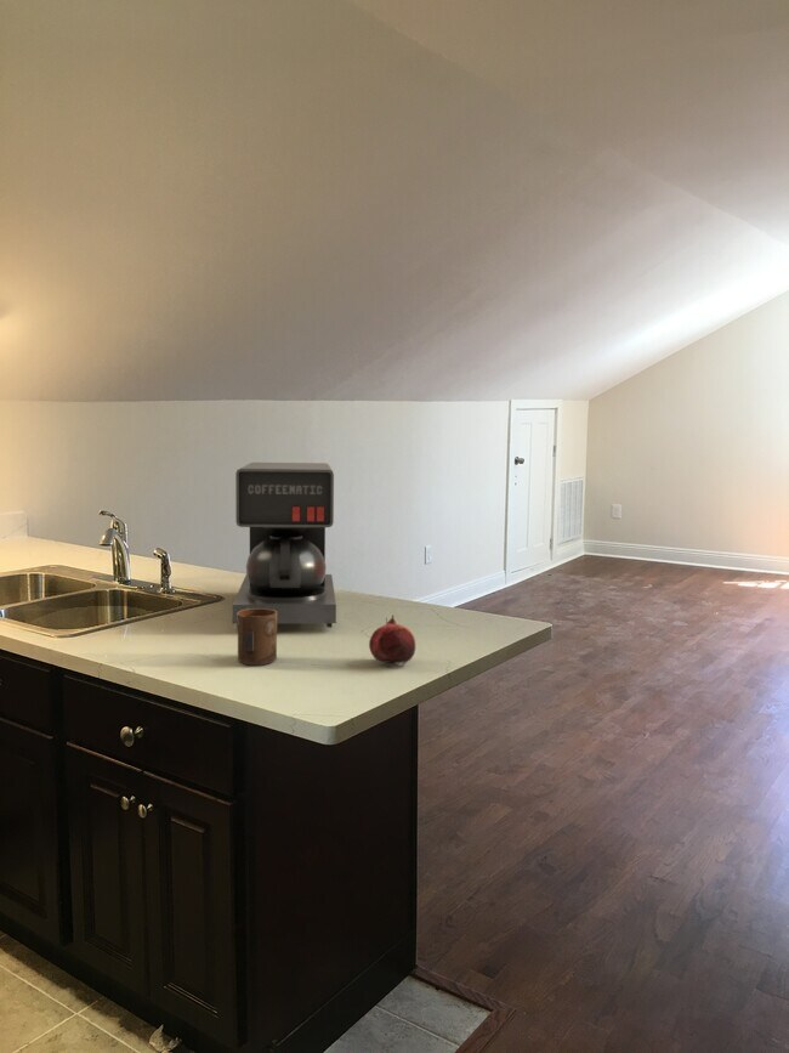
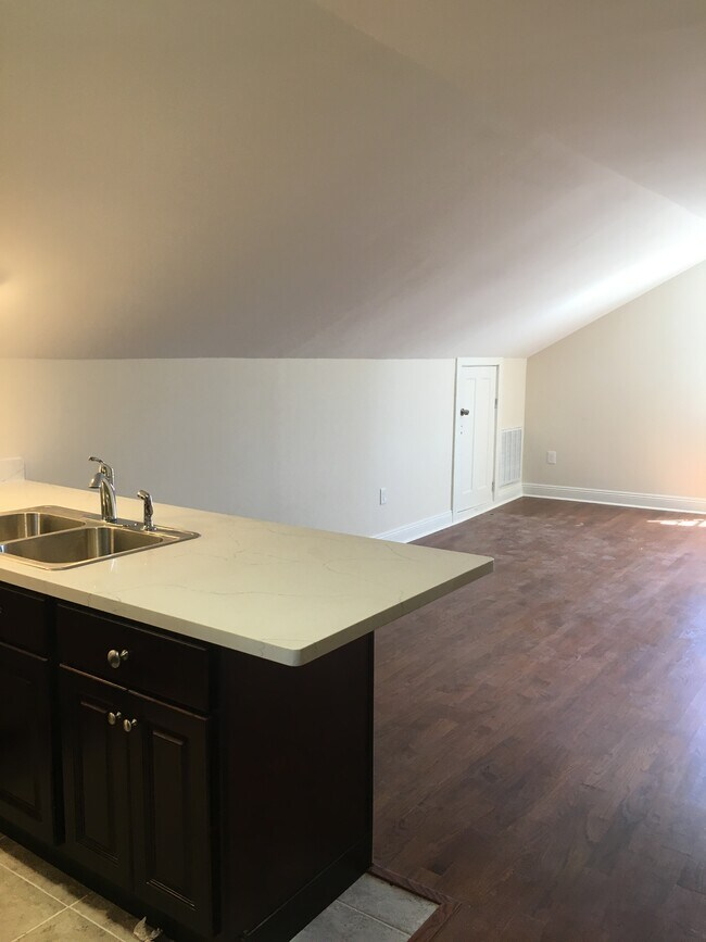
- coffee maker (286, 538)
- fruit (392, 639)
- cup (256, 635)
